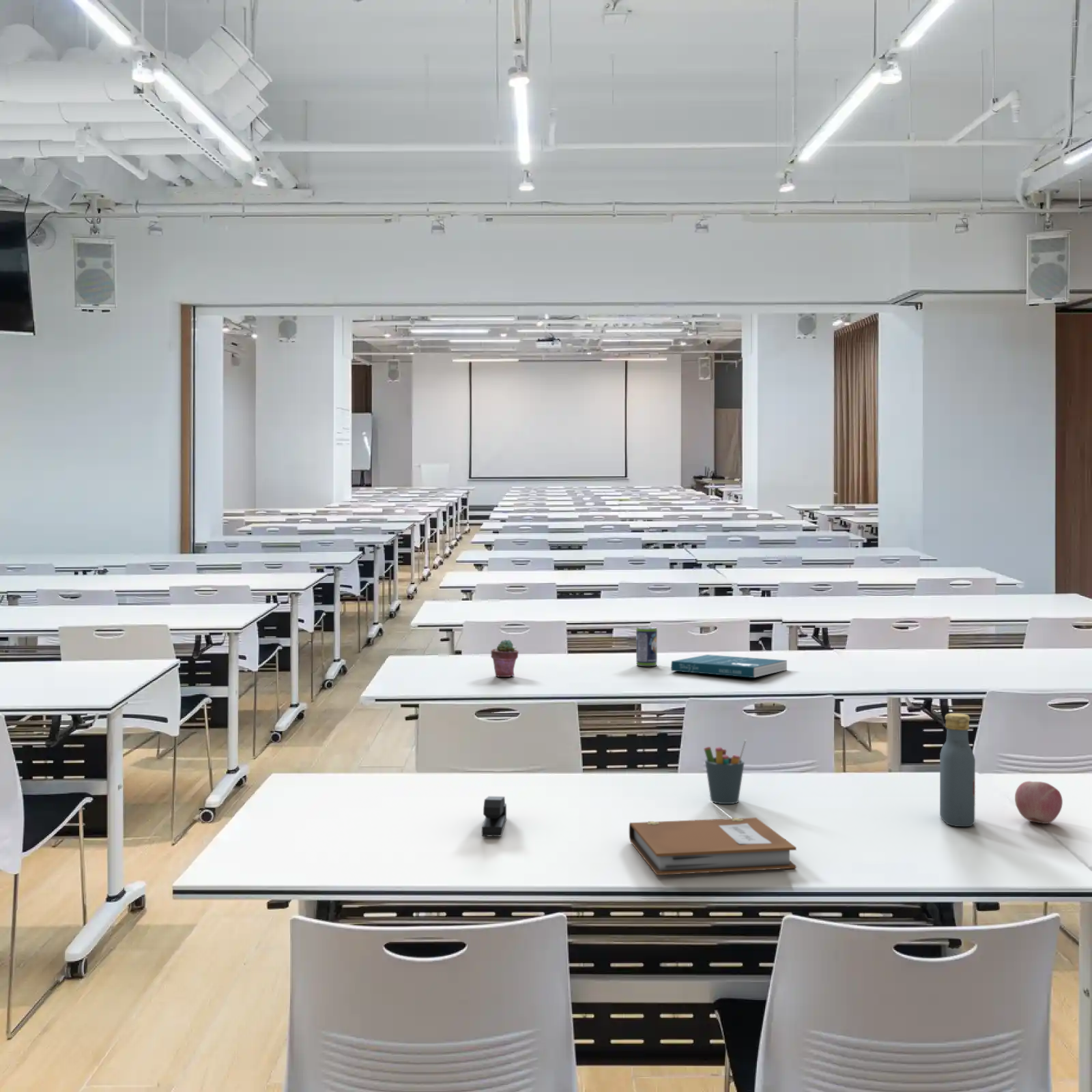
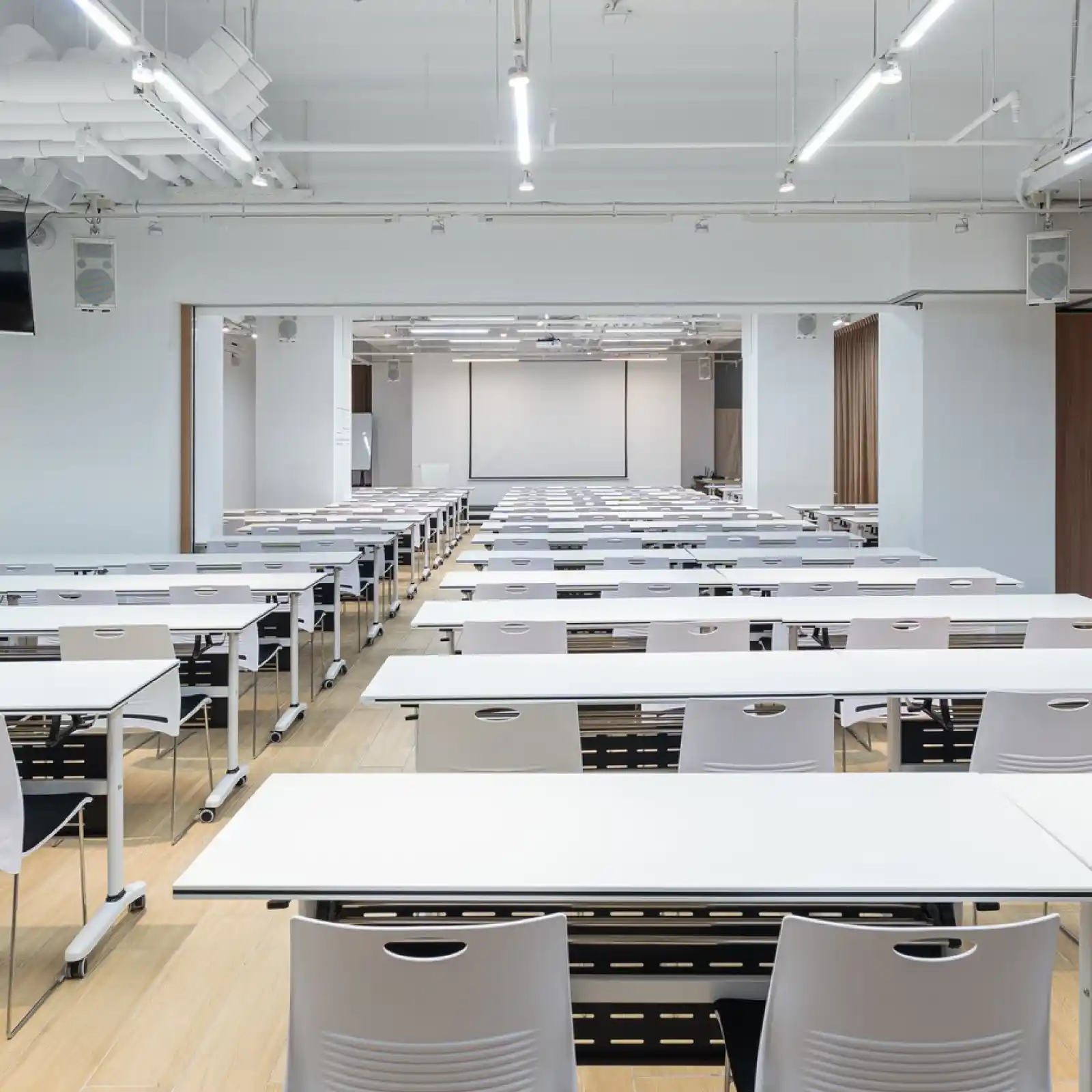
- book (729, 665)
- notebook (712, 842)
- pen holder (724, 770)
- beverage can (646, 646)
- apple (1038, 801)
- vodka (957, 768)
- stapler (494, 811)
- potted succulent (504, 657)
